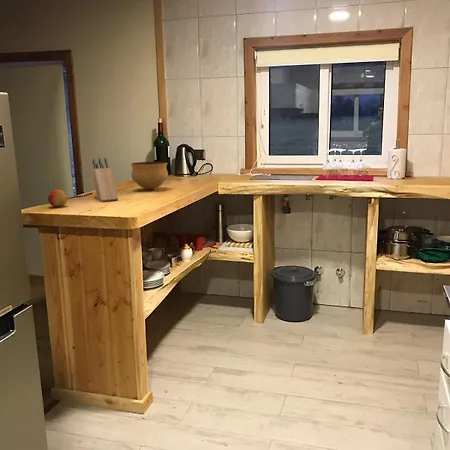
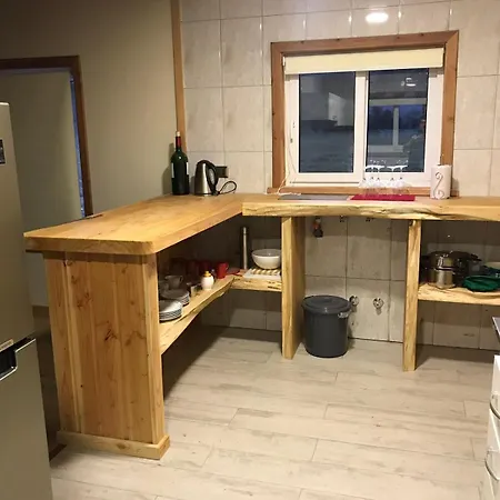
- fruit (57, 197)
- bowl (149, 176)
- knife block (104, 178)
